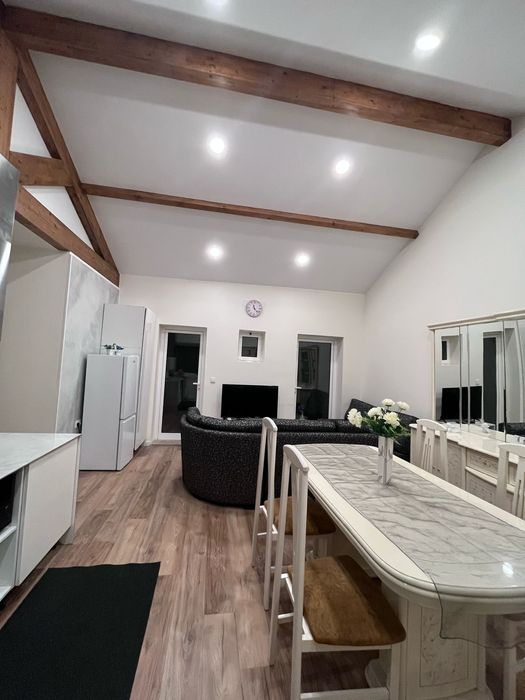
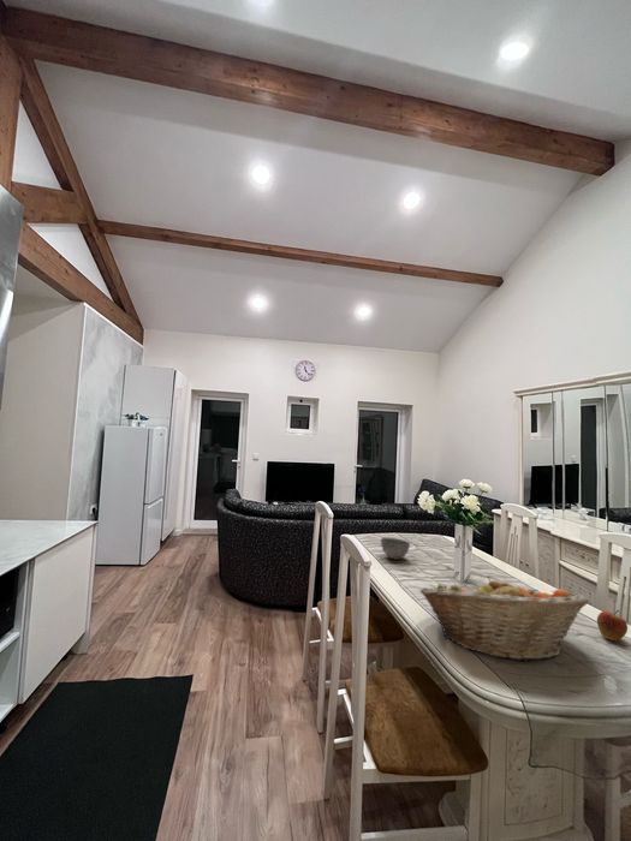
+ fruit basket (499, 607)
+ apple (612, 624)
+ bowl (394, 549)
